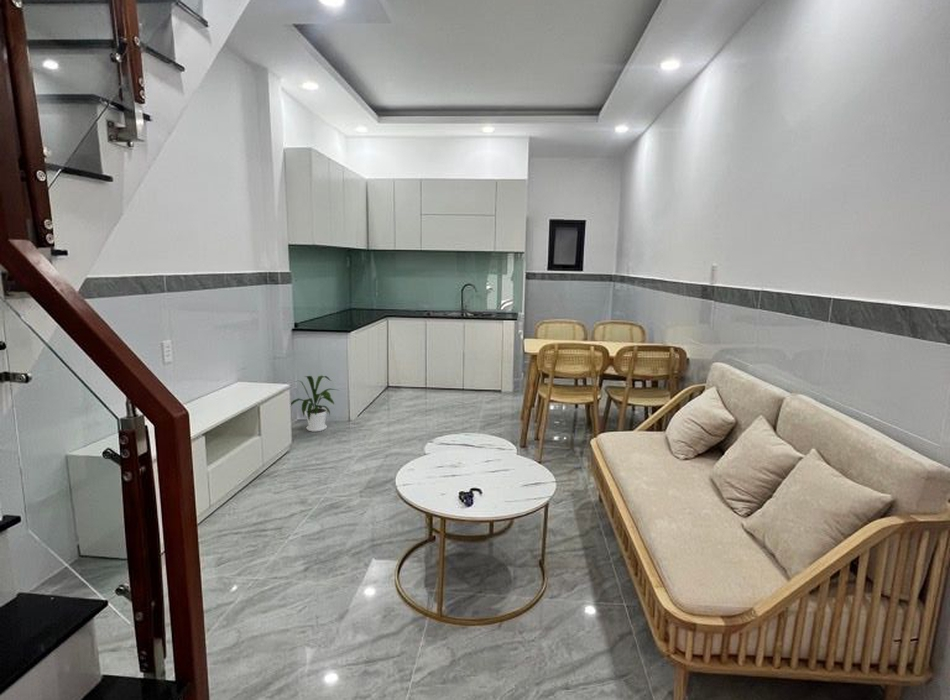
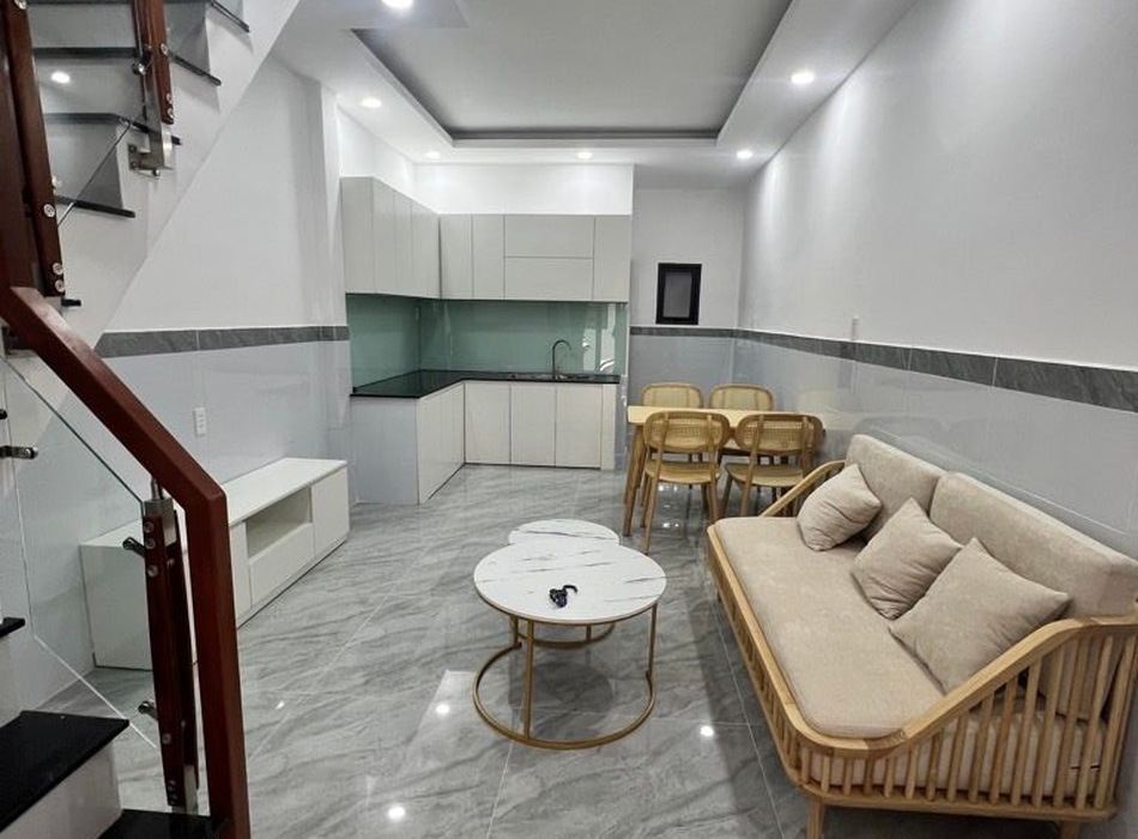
- house plant (315, 401)
